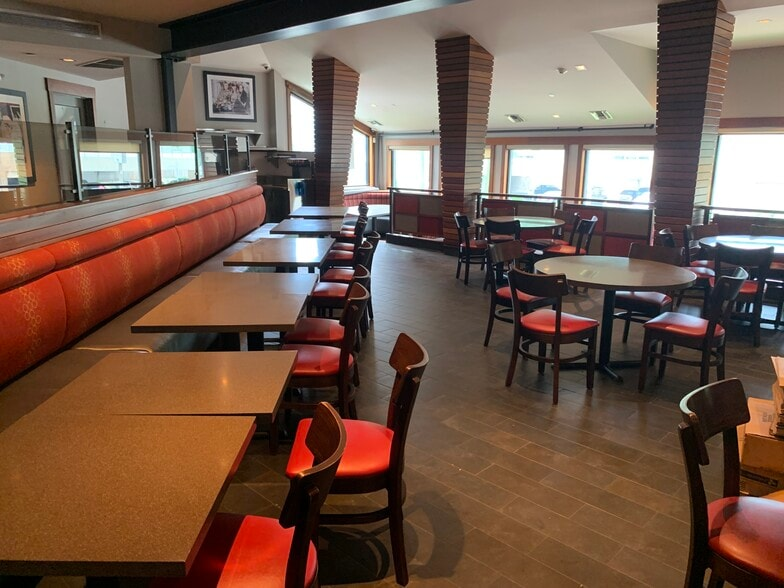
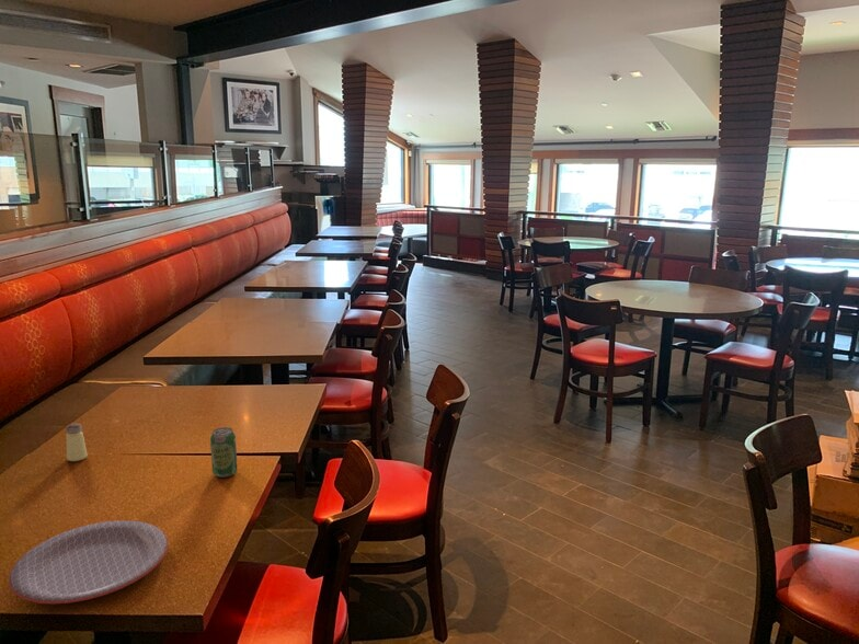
+ saltshaker (75, 441)
+ plate (92, 561)
+ beverage can (224, 451)
